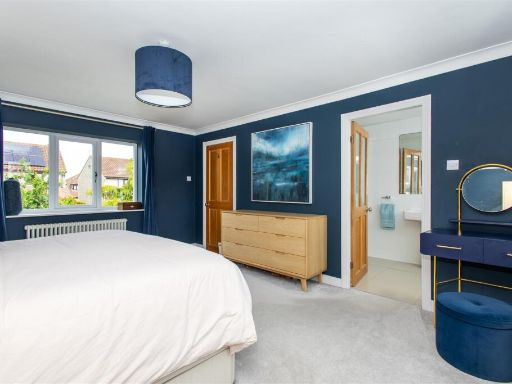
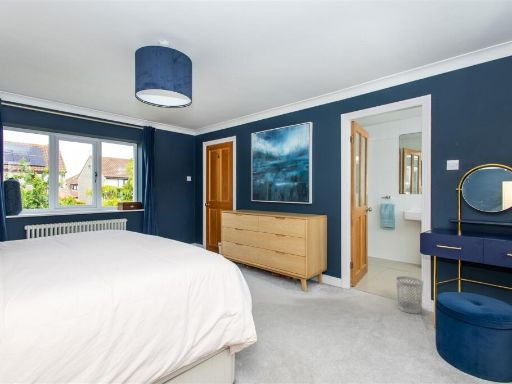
+ wastebasket (409, 294)
